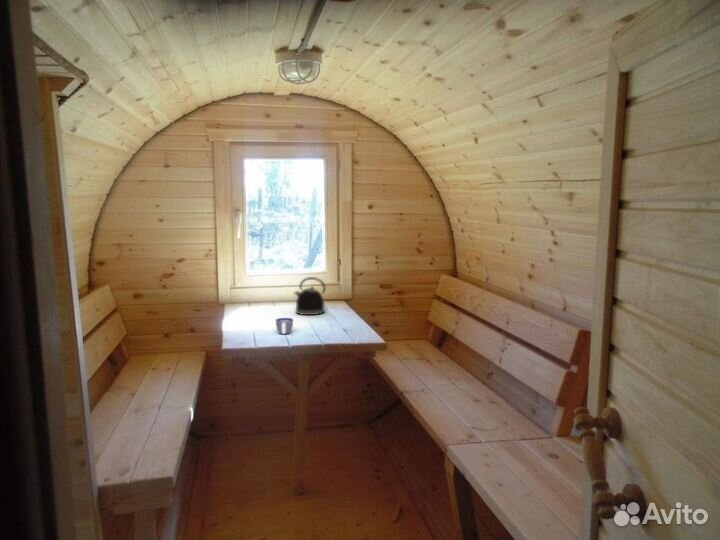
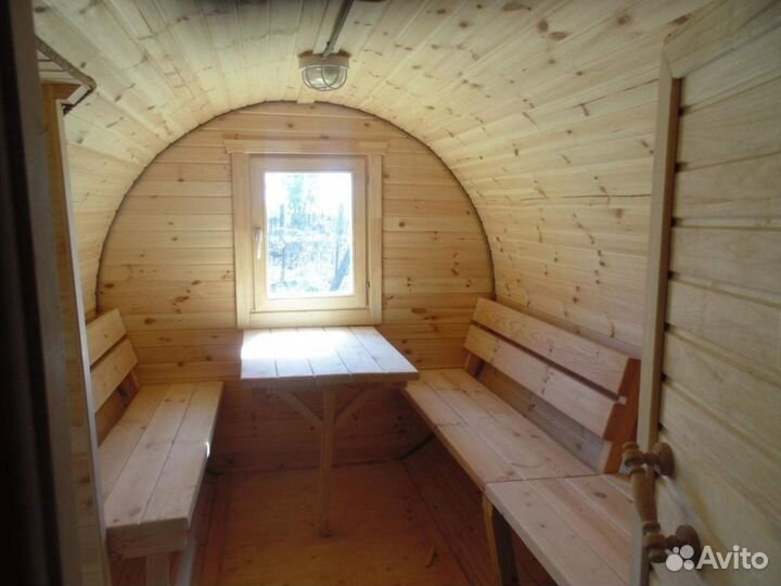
- cup (284, 327)
- kettle (310, 294)
